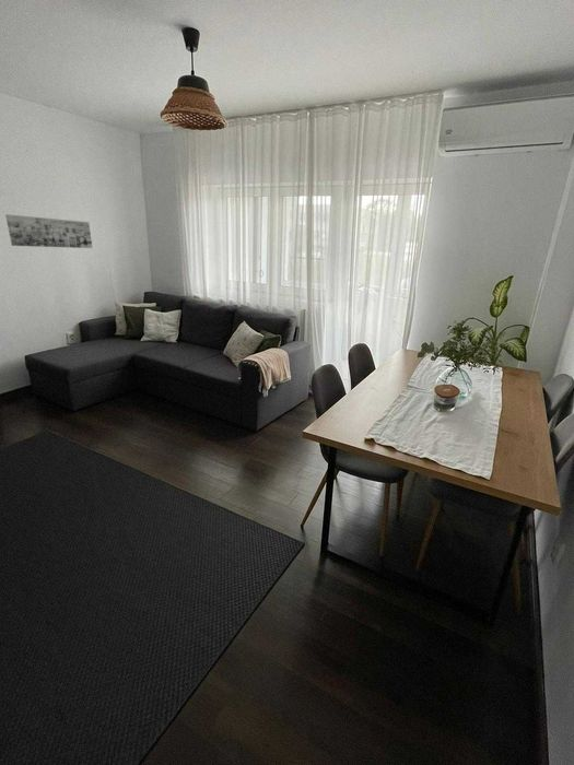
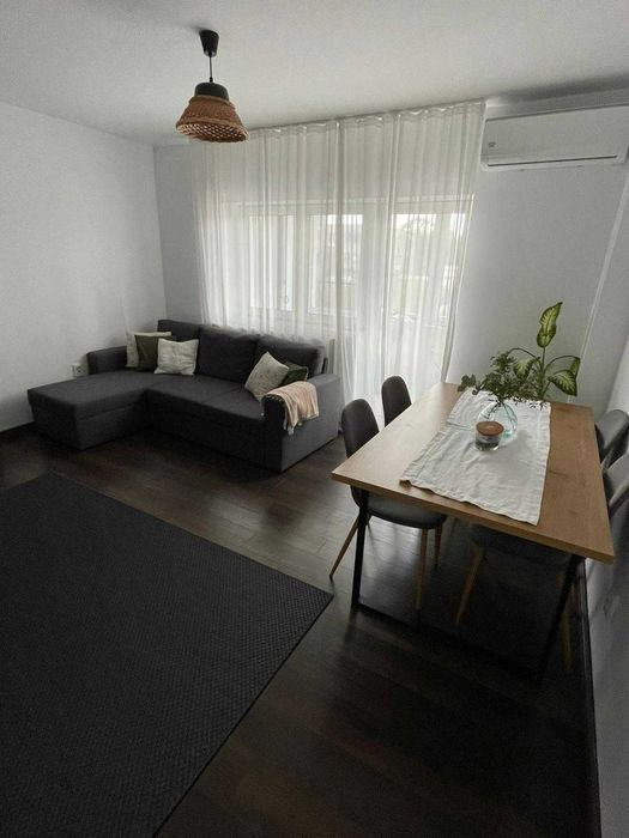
- wall art (52, 233)
